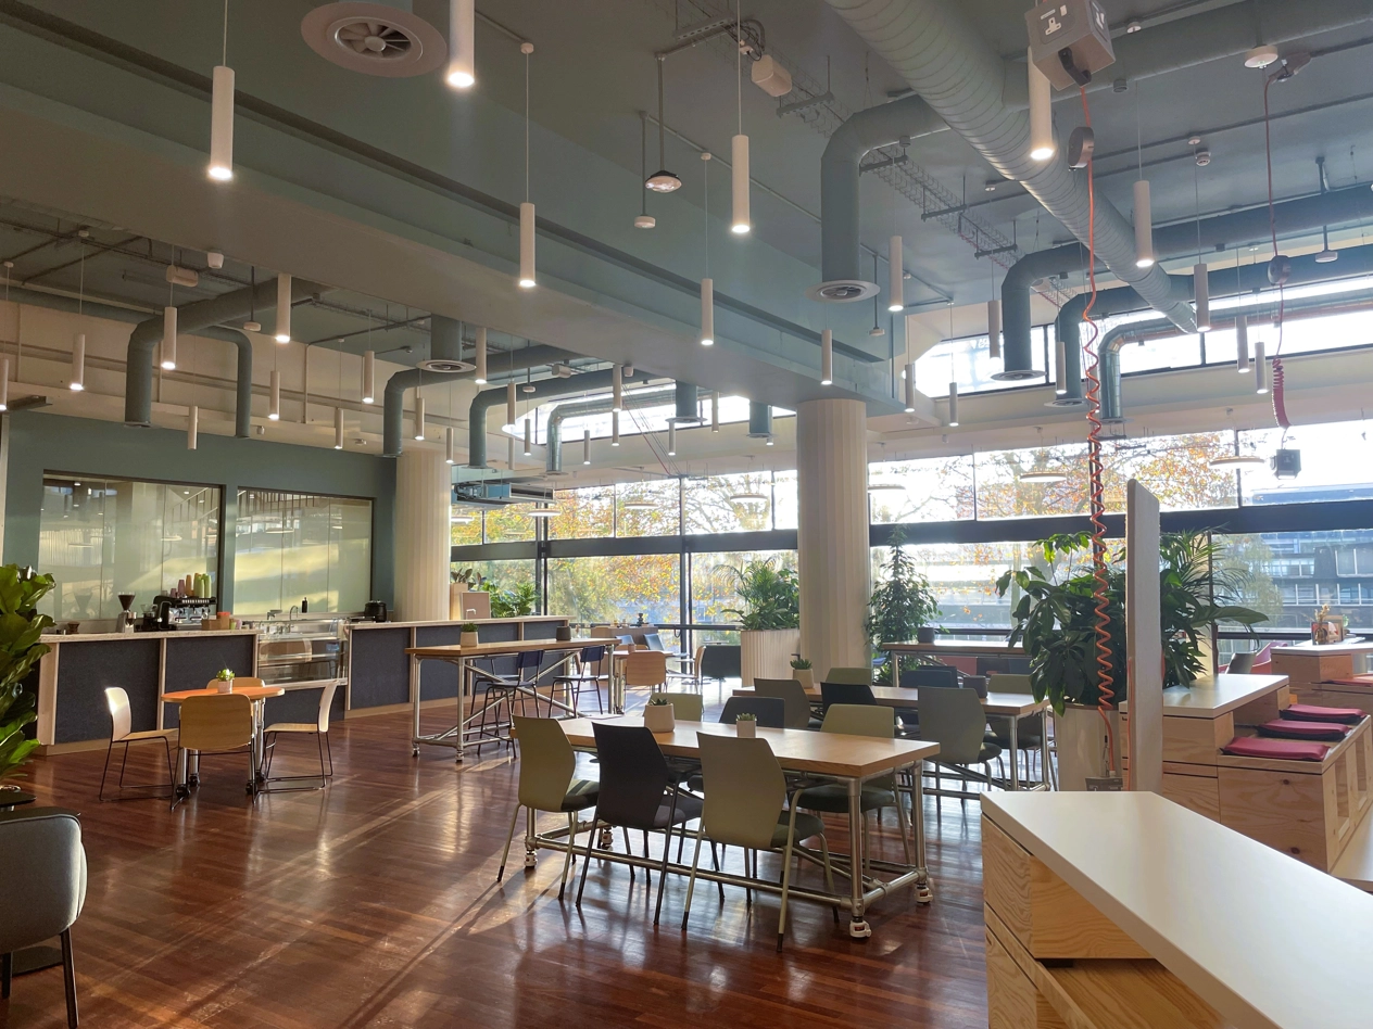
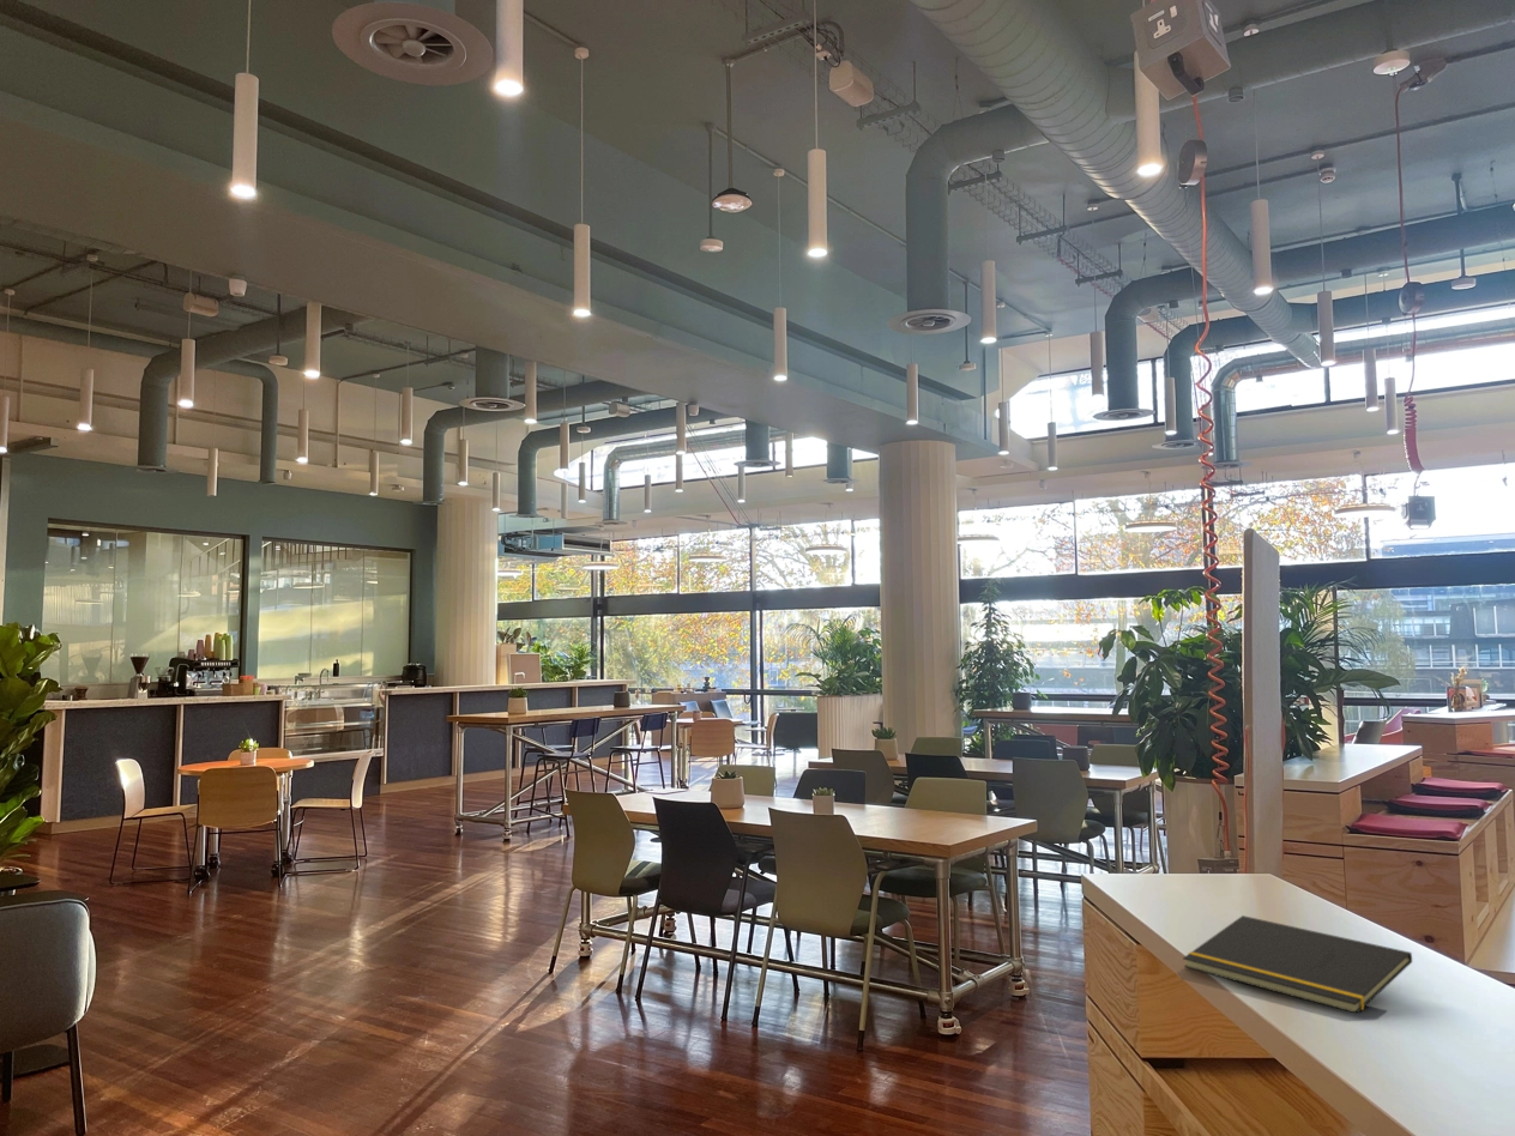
+ notepad (1293, 960)
